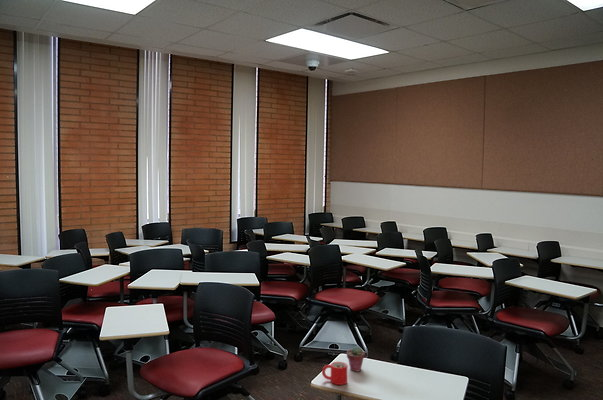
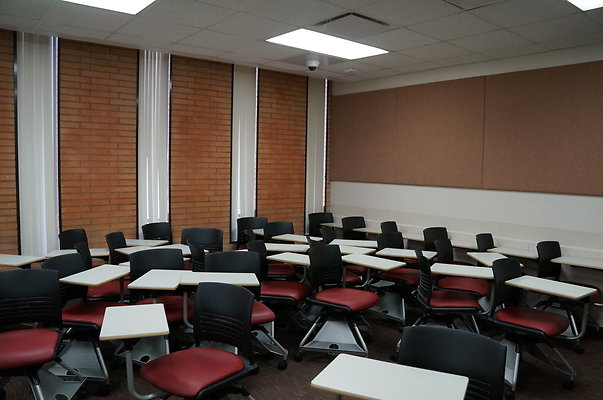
- mug (334, 372)
- potted succulent (355, 357)
